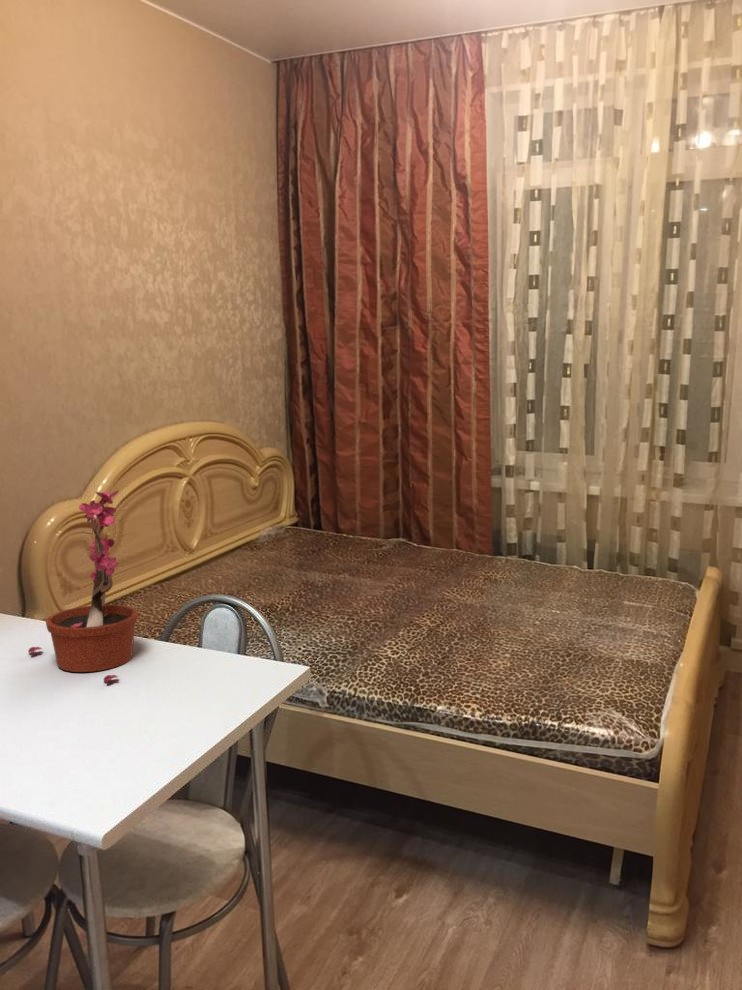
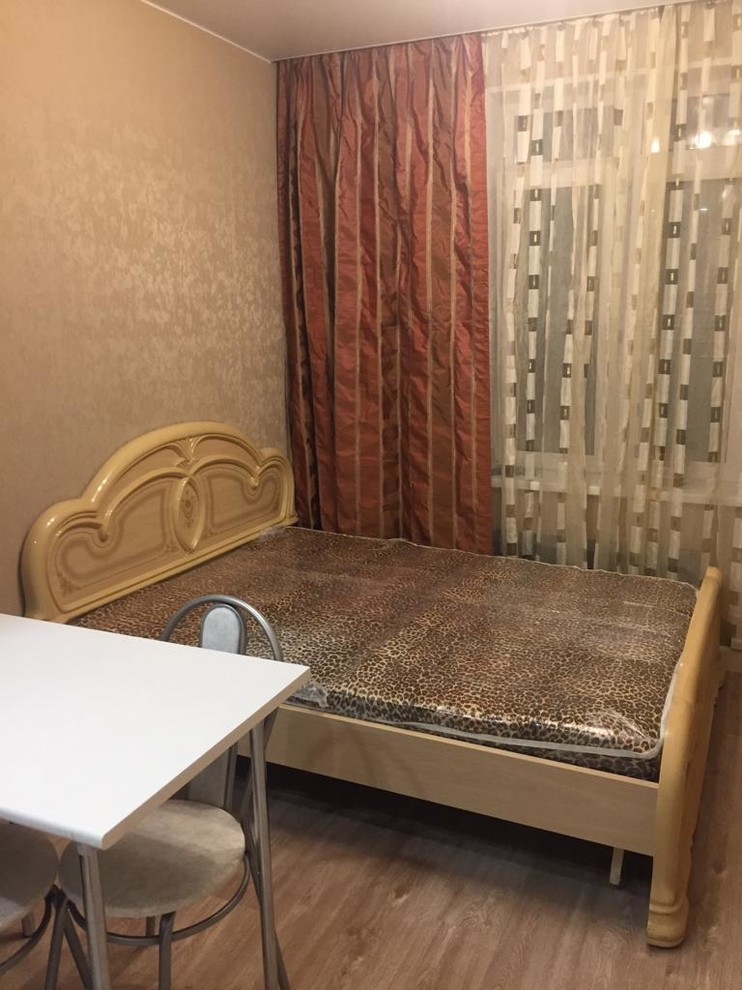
- potted plant (90, 574)
